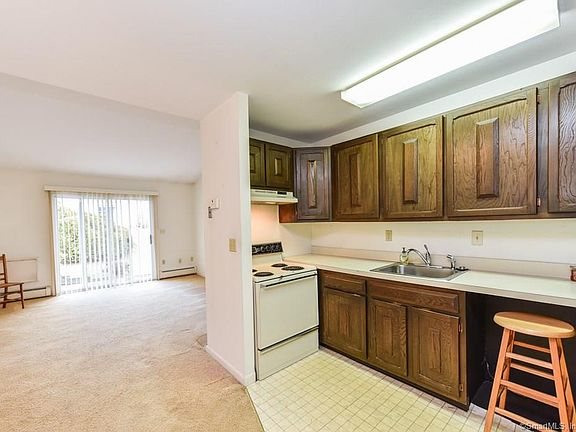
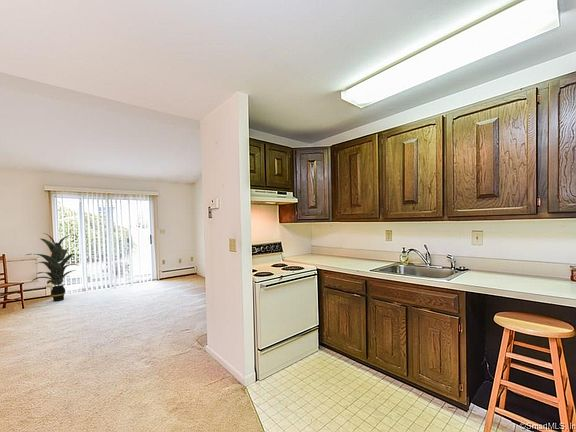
+ indoor plant (53, 266)
